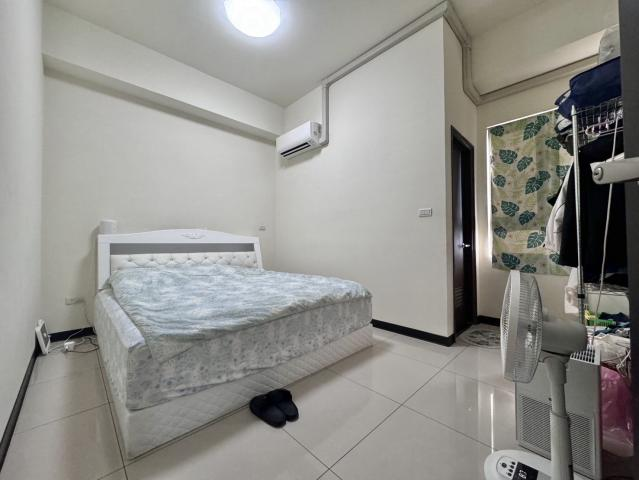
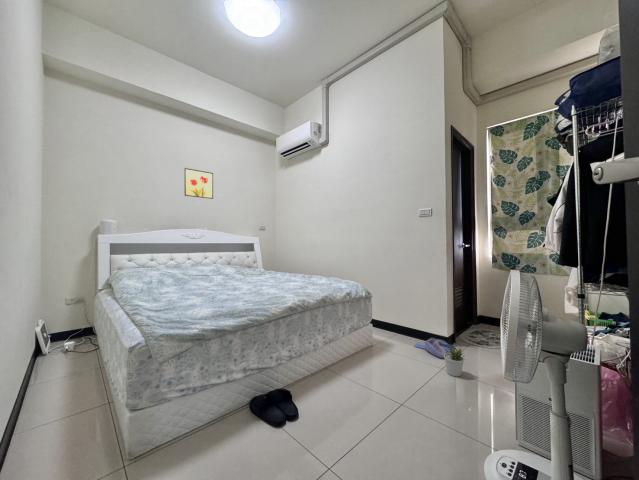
+ wall art (199, 184)
+ potted plant (454, 359)
+ shoe (433, 344)
